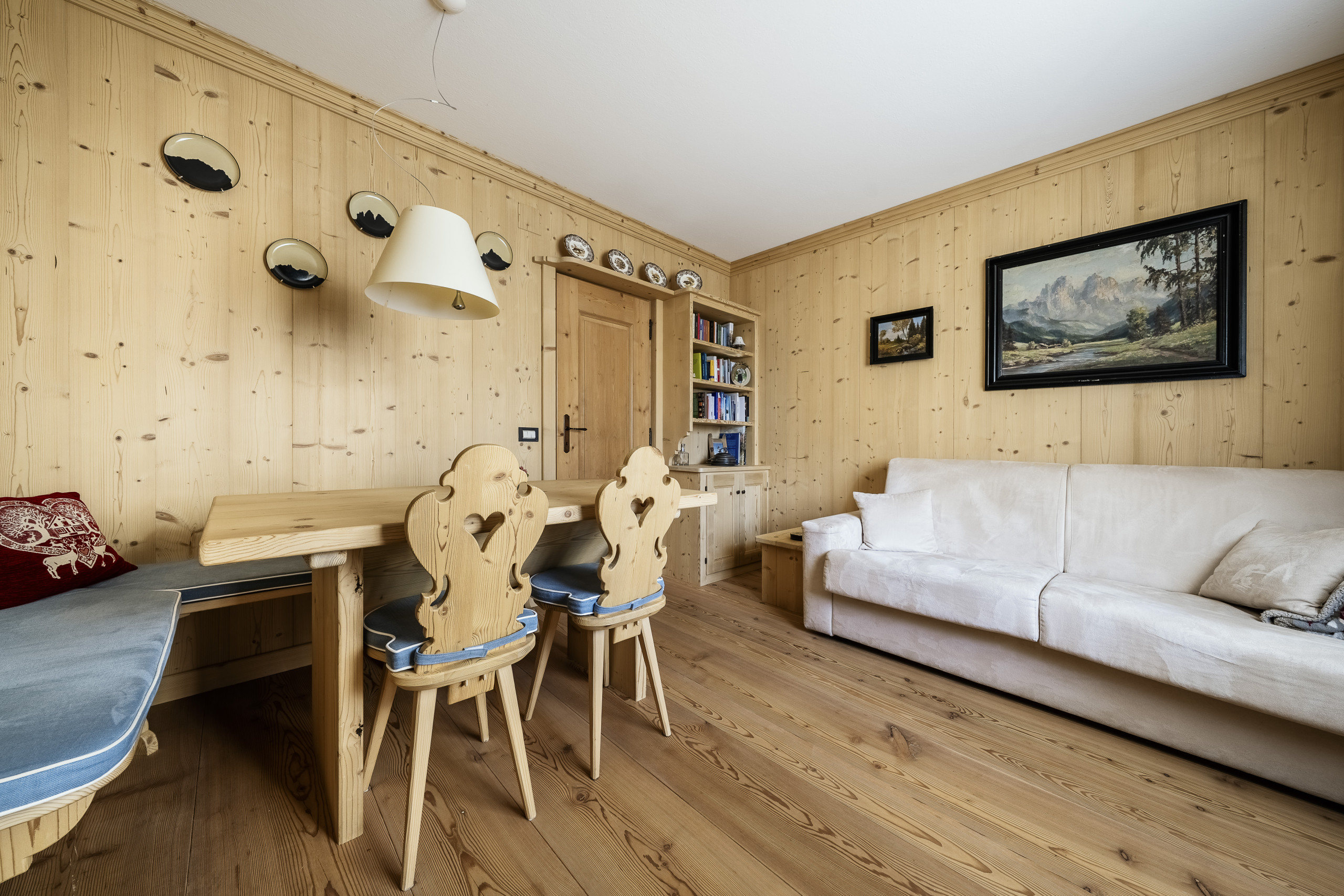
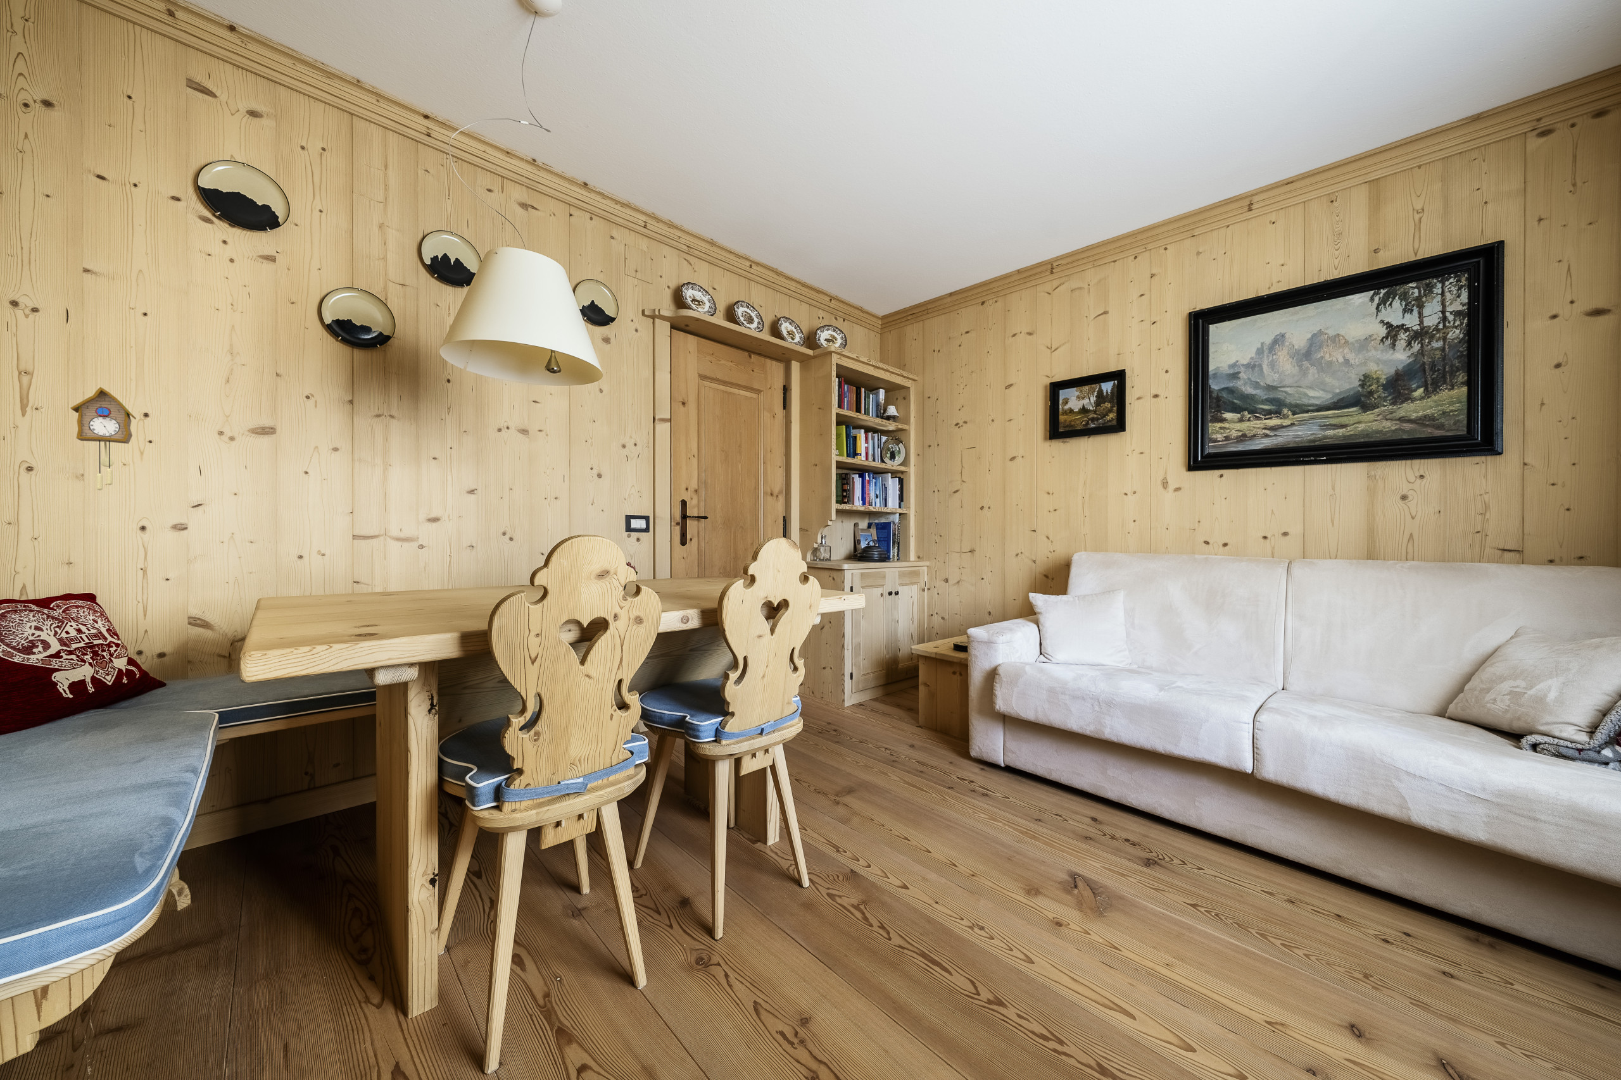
+ cuckoo clock (105, 440)
